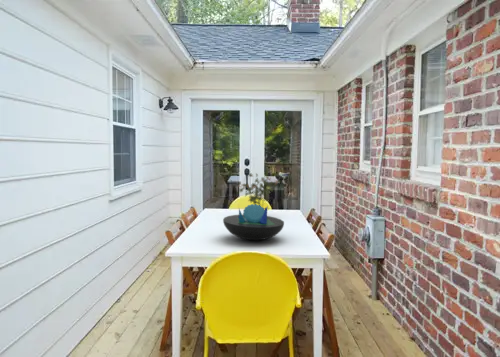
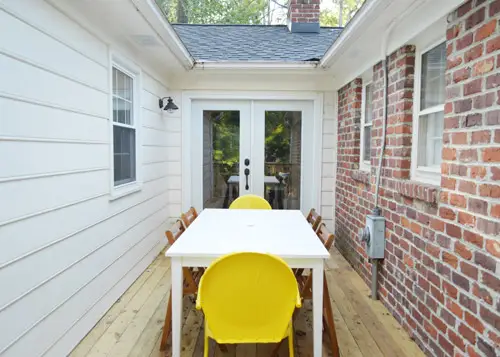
- potted plant (260, 195)
- decorative bowl (253, 221)
